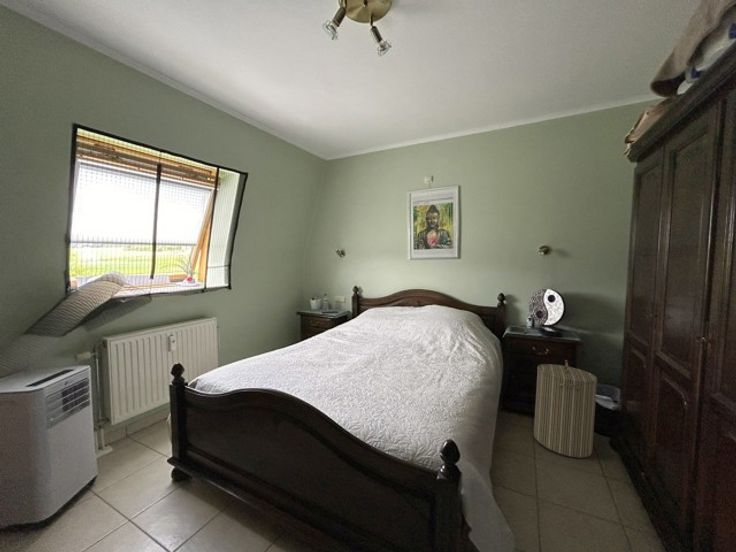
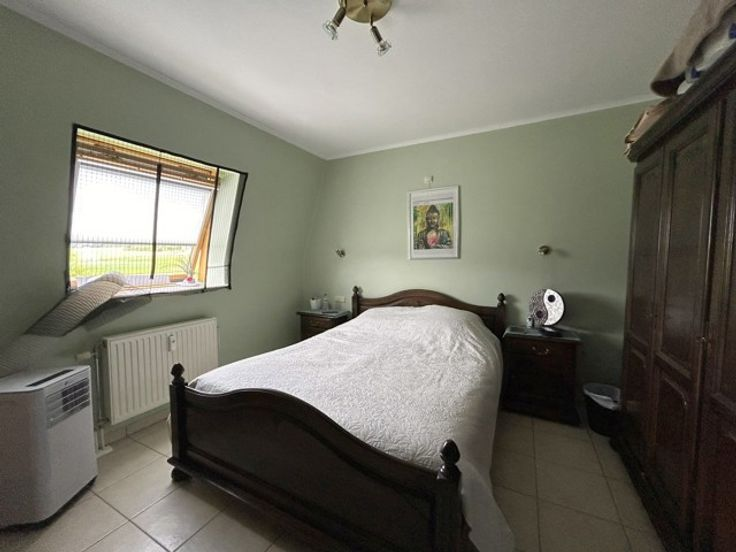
- laundry hamper (564, 401)
